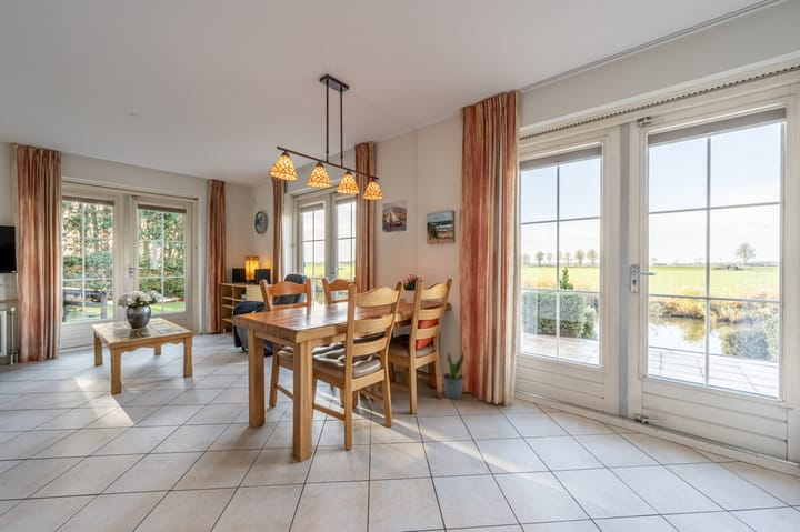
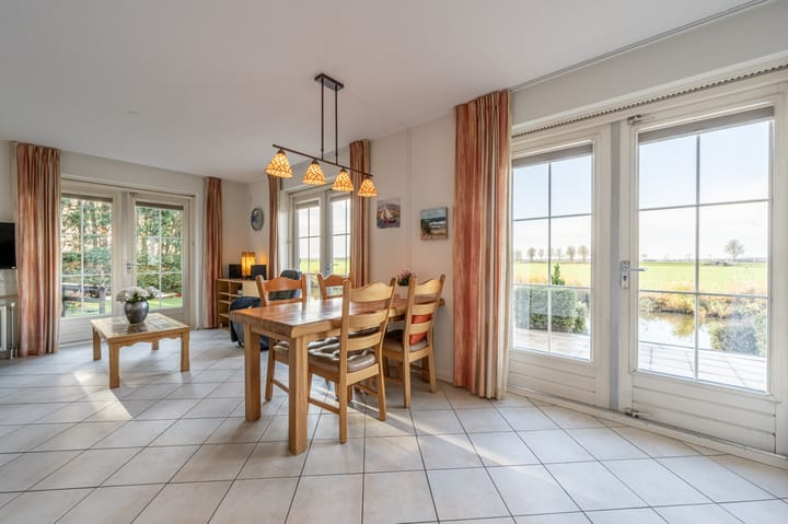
- potted plant (452, 372)
